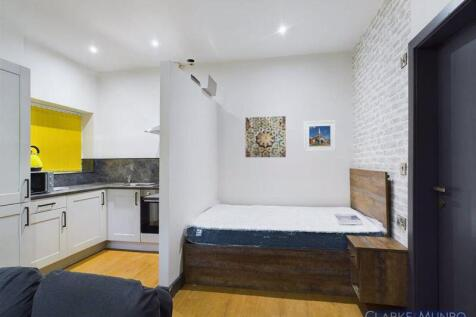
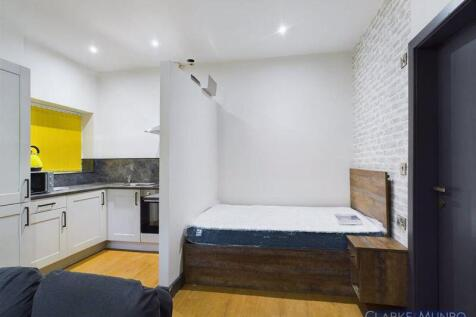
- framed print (319, 136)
- wall art (265, 137)
